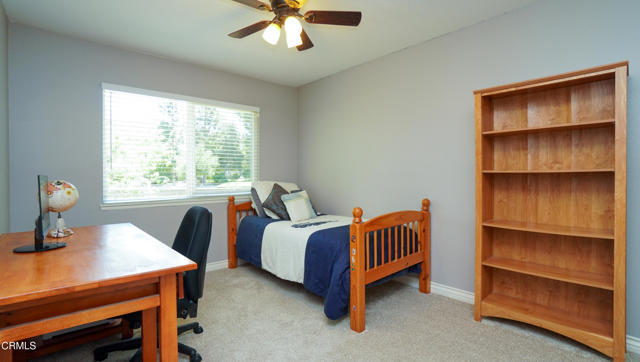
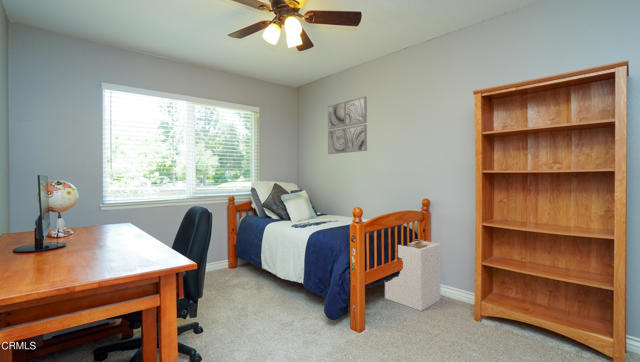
+ wall art (345, 126)
+ laundry hamper (412, 271)
